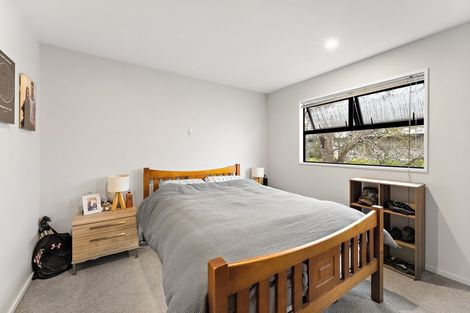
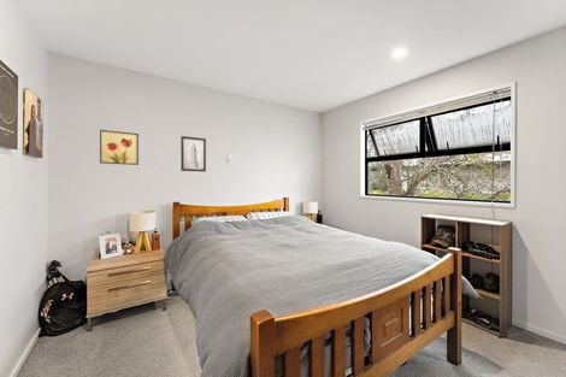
+ wall art (119, 147)
+ wall art (193, 154)
